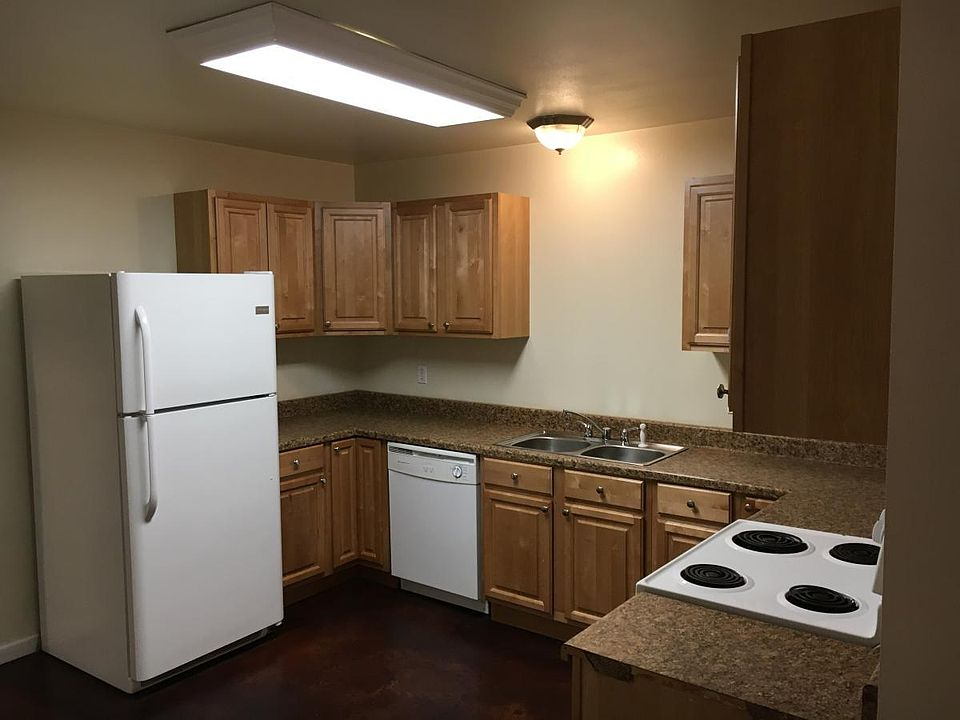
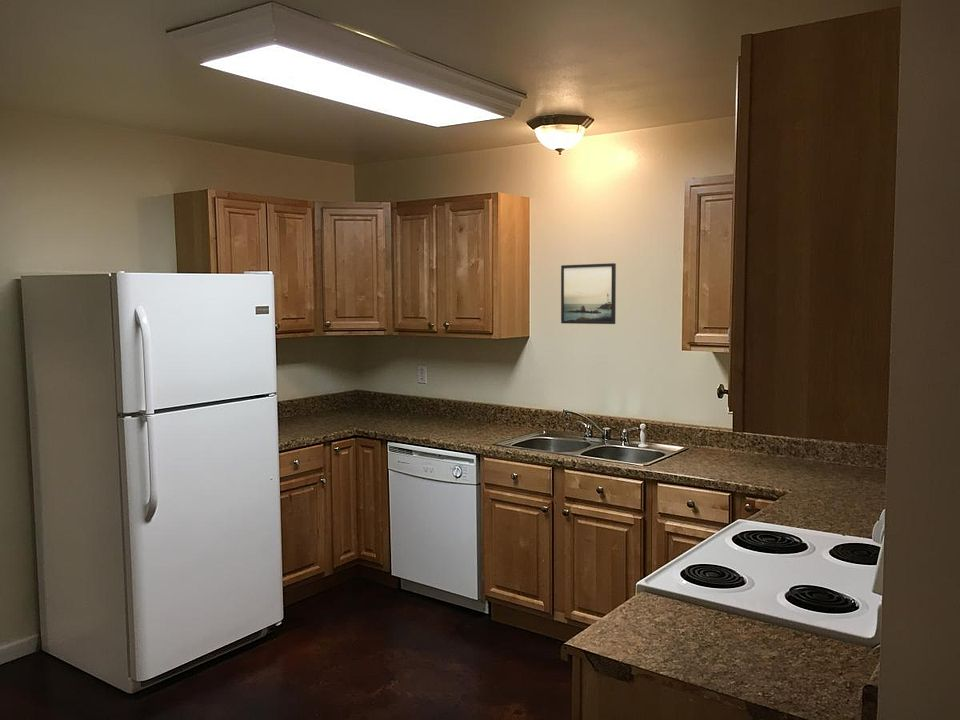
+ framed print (587, 294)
